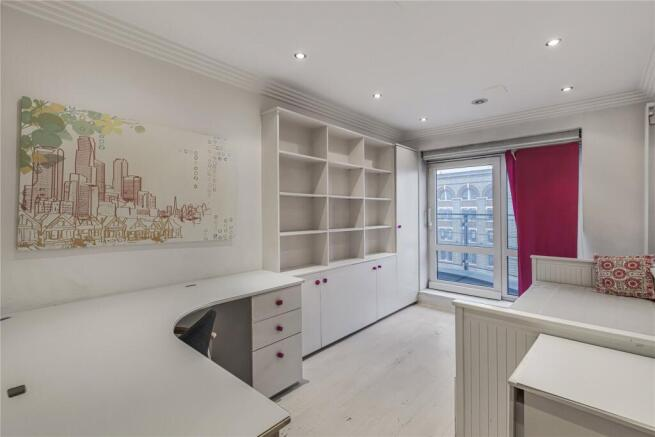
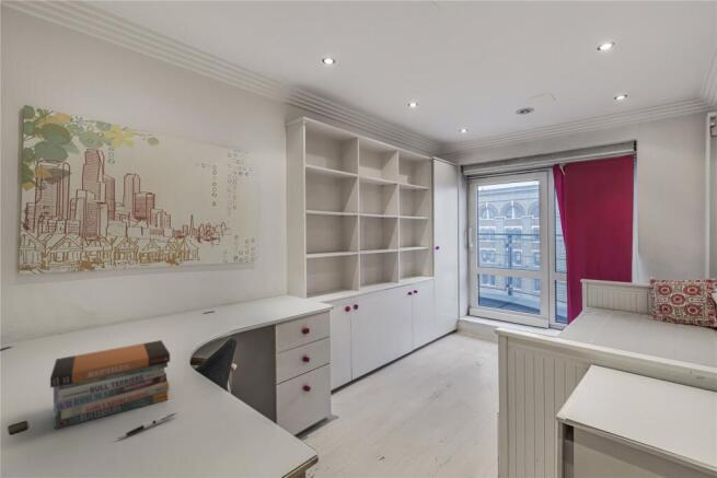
+ pen (149, 424)
+ book stack (114, 378)
